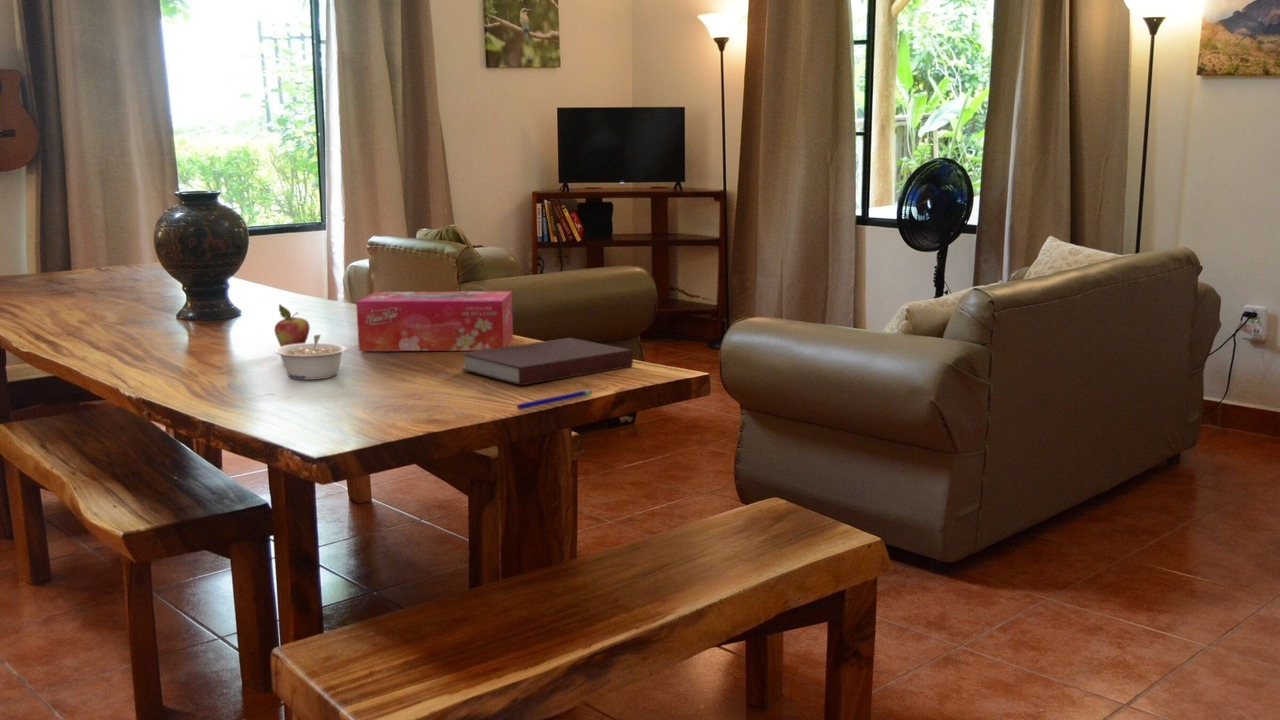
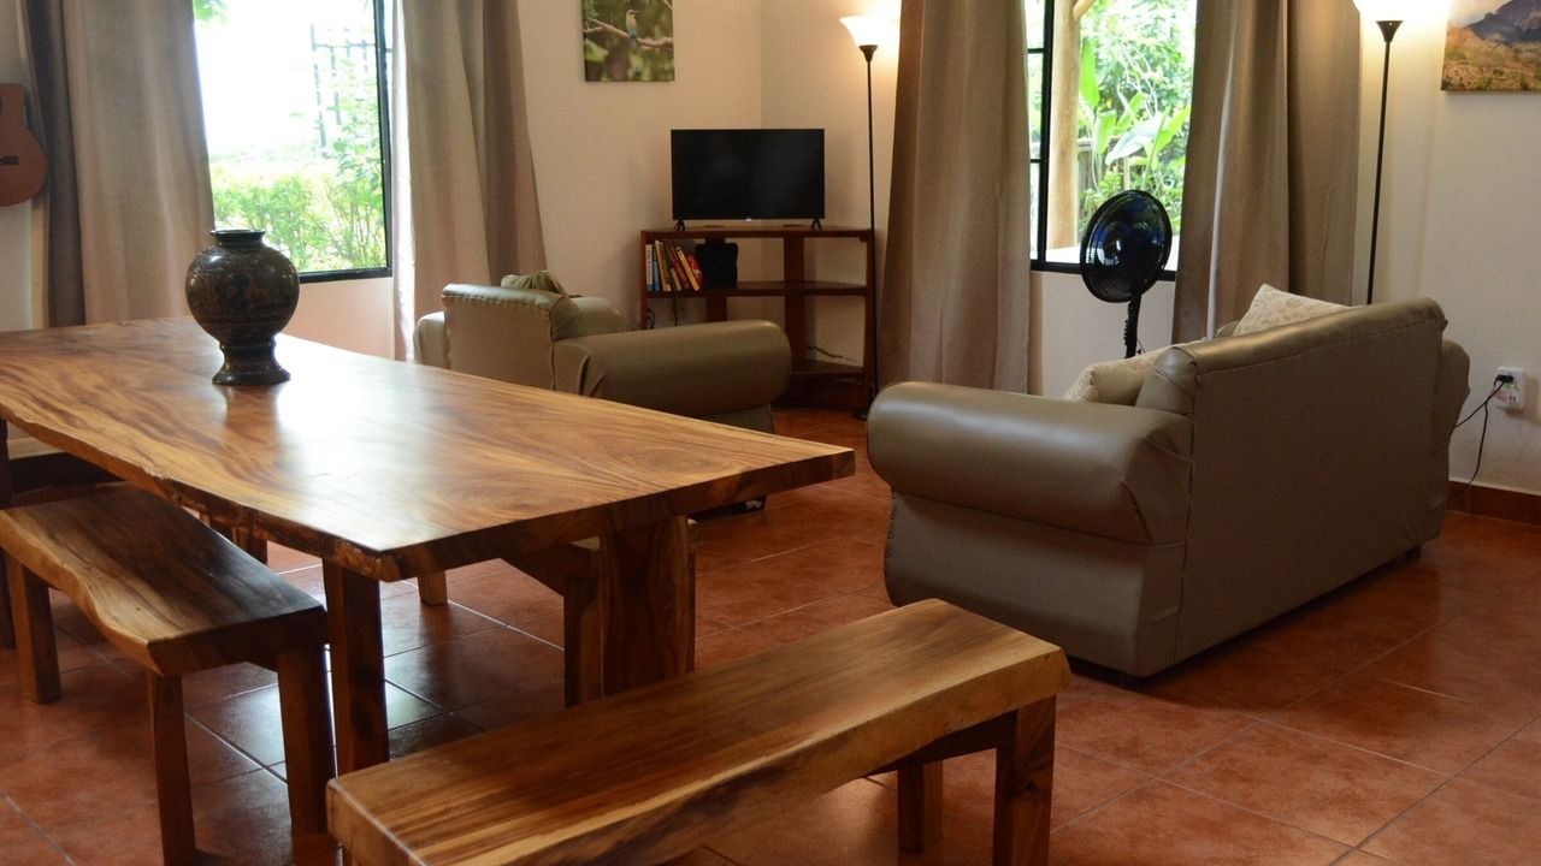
- notebook (547, 359)
- fruit (291, 328)
- pen (555, 399)
- legume (310, 358)
- tissue box (437, 320)
